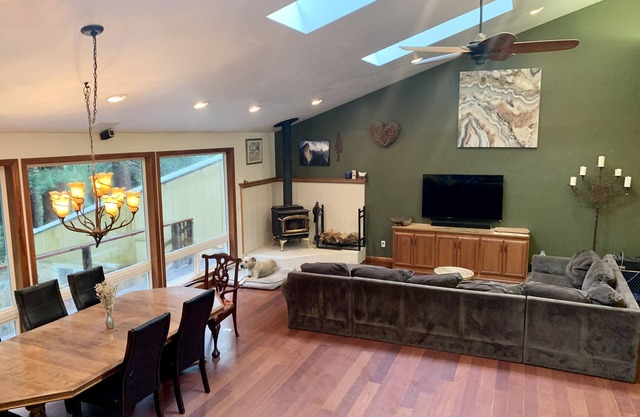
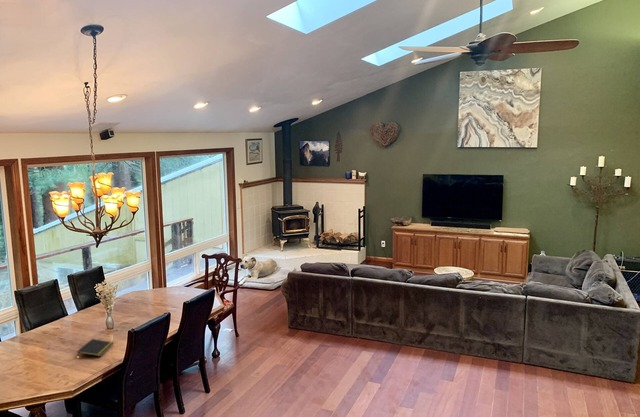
+ notepad (96, 347)
